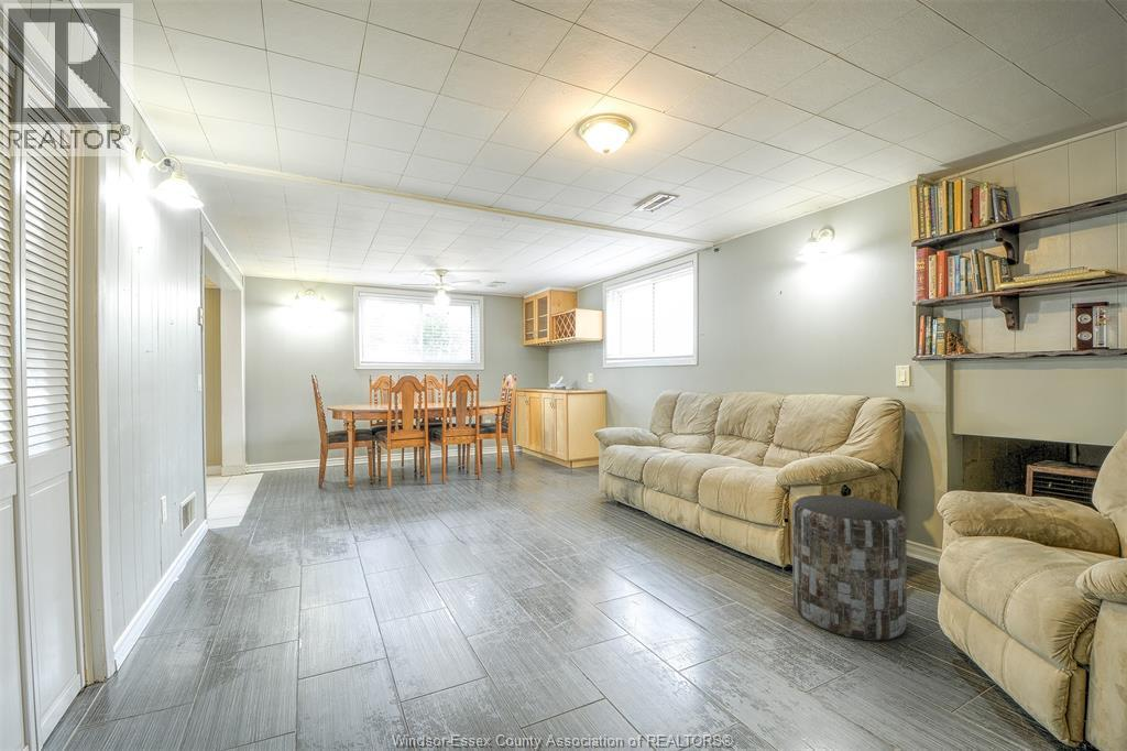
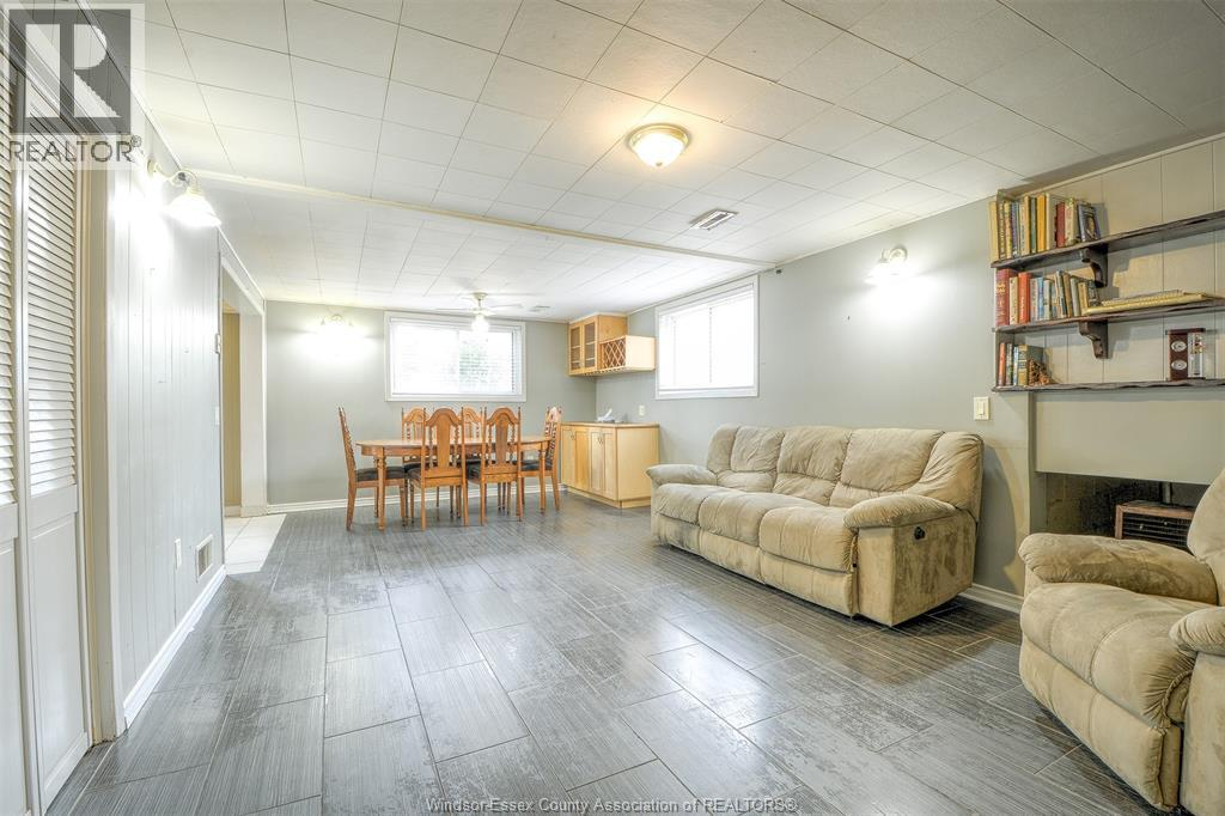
- side table (846, 560)
